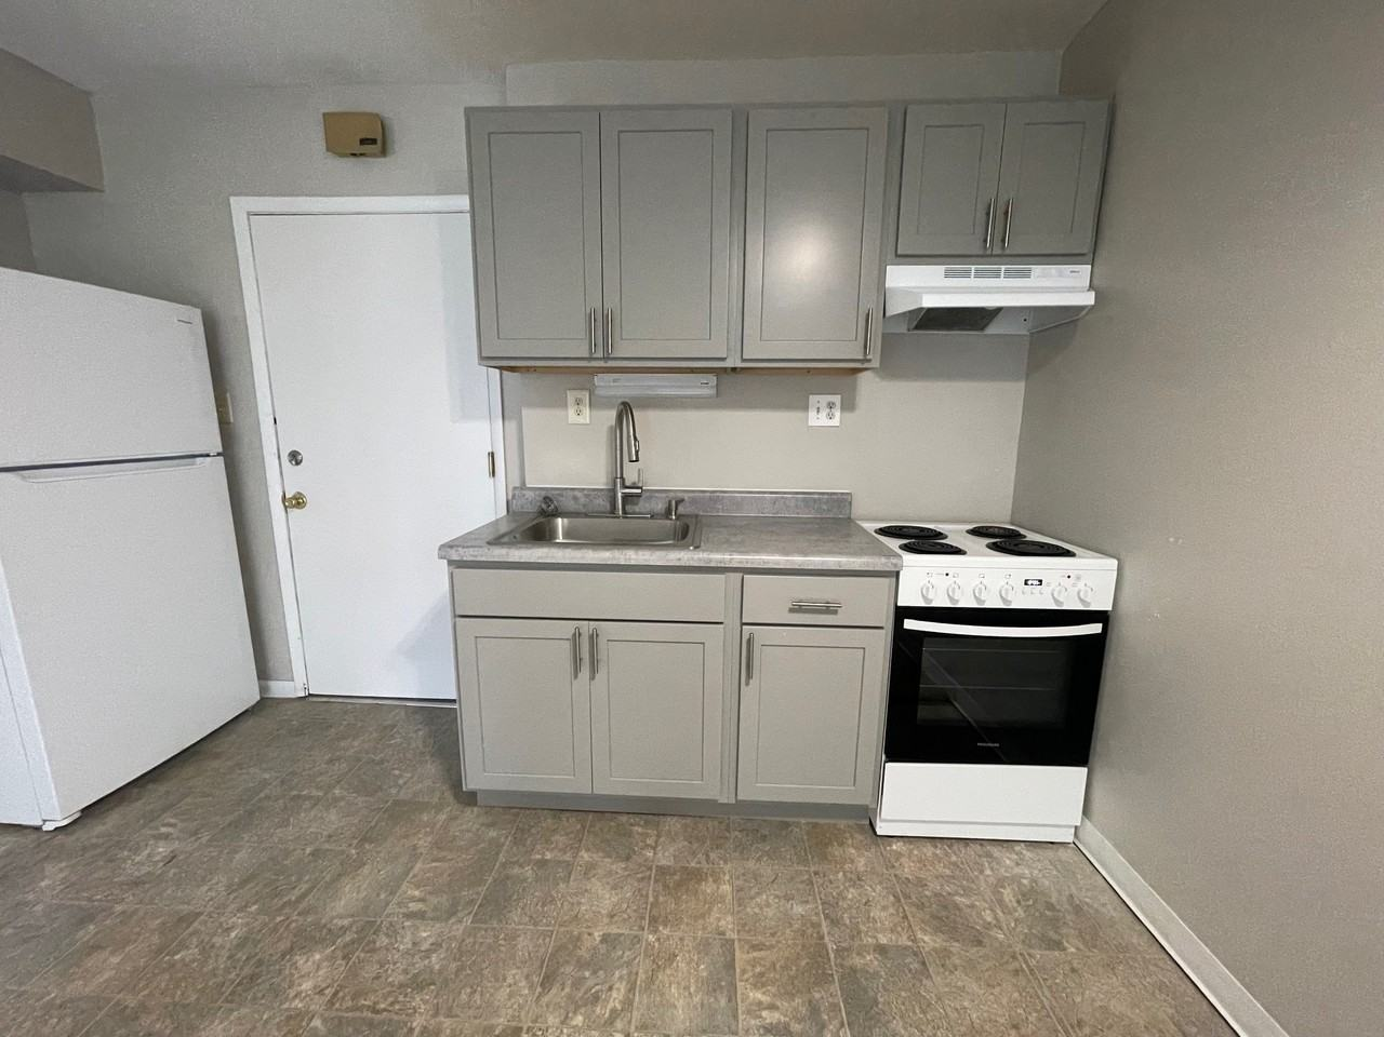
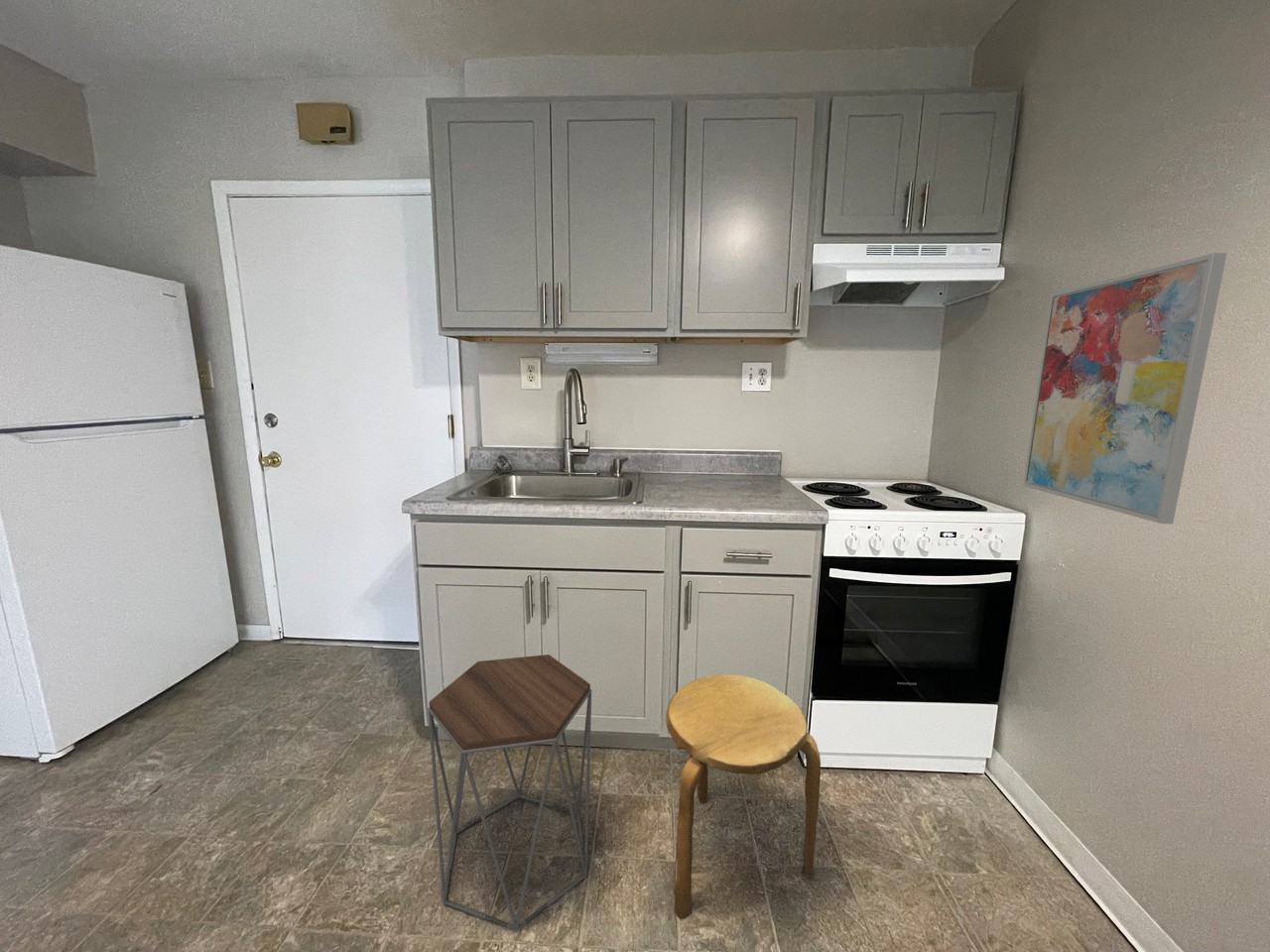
+ stool (739, 773)
+ side table (514, 776)
+ wall art (1103, 393)
